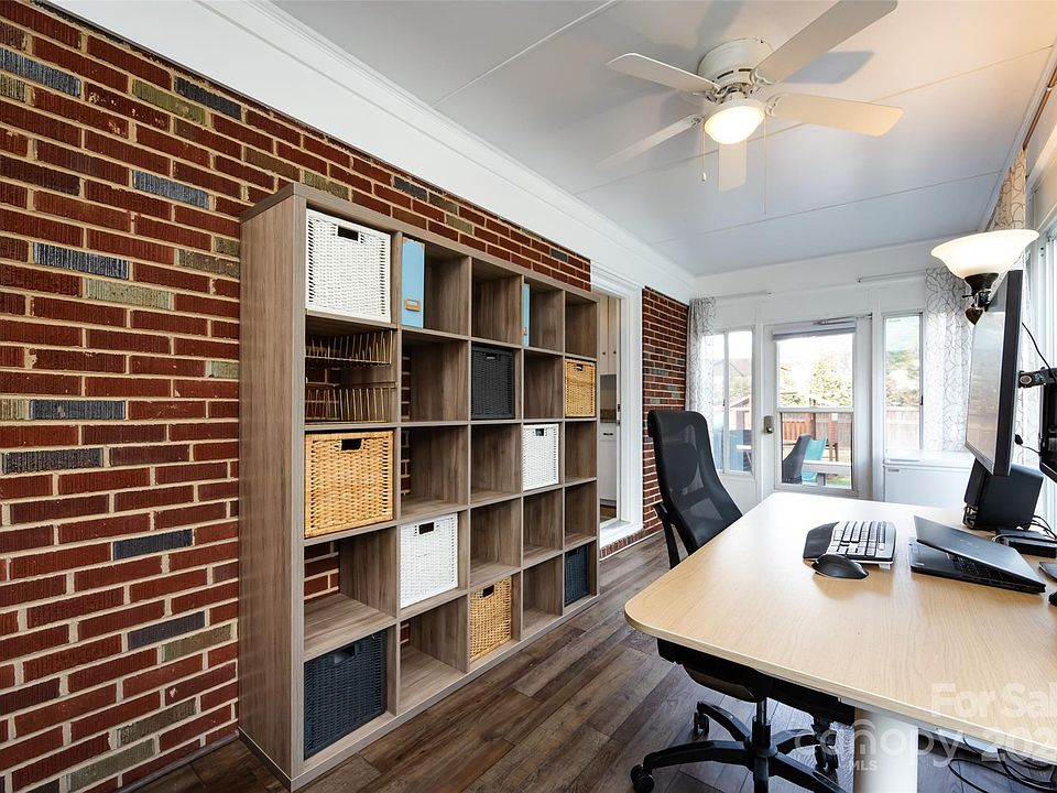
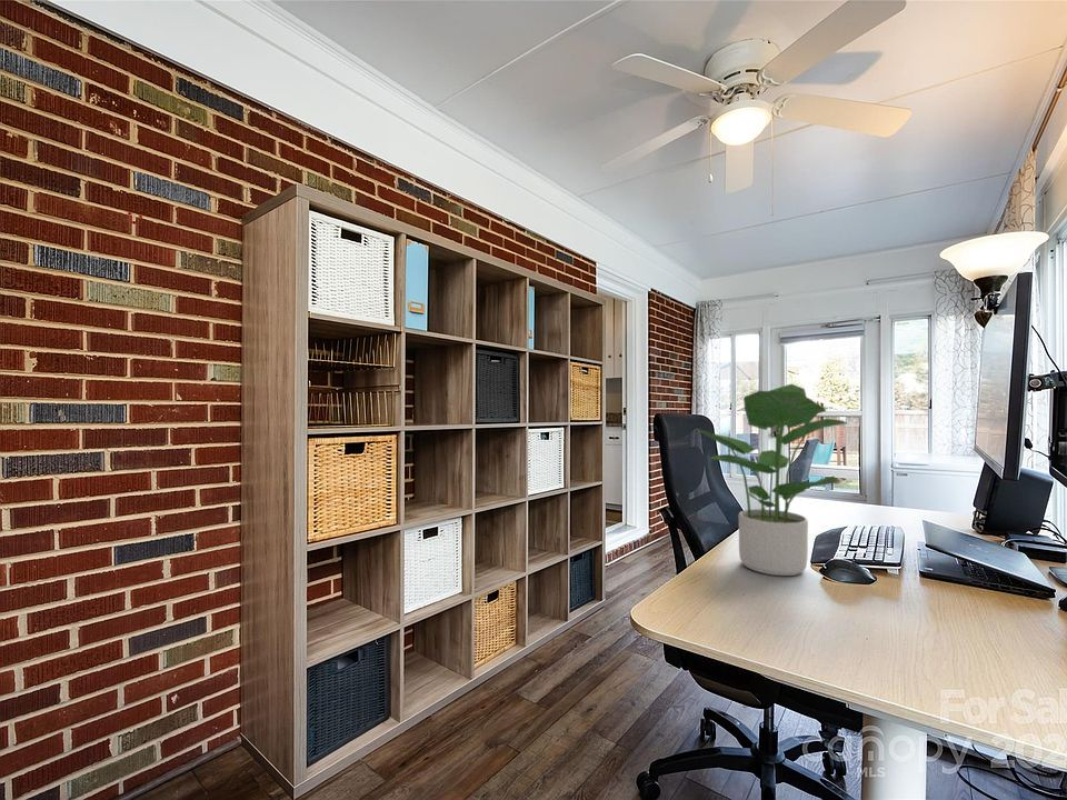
+ potted plant (764, 472)
